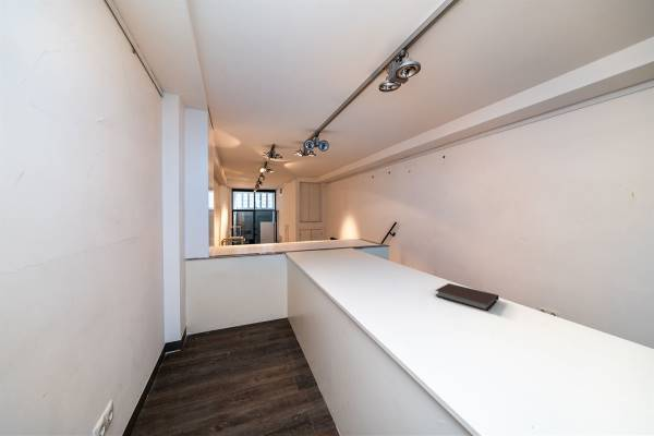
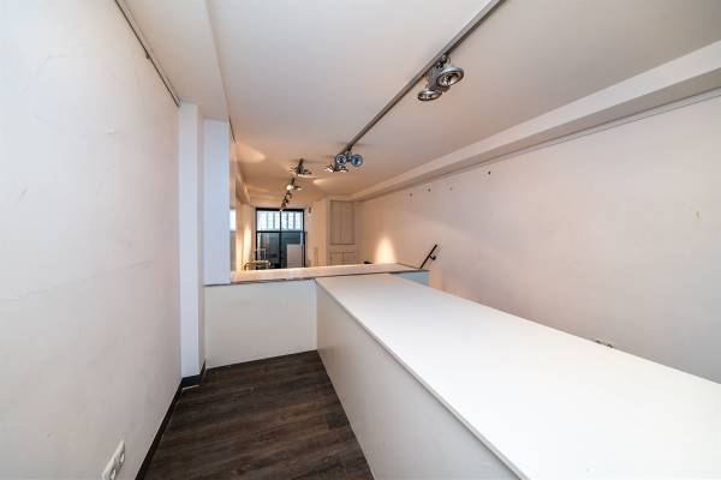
- notebook (465, 294)
